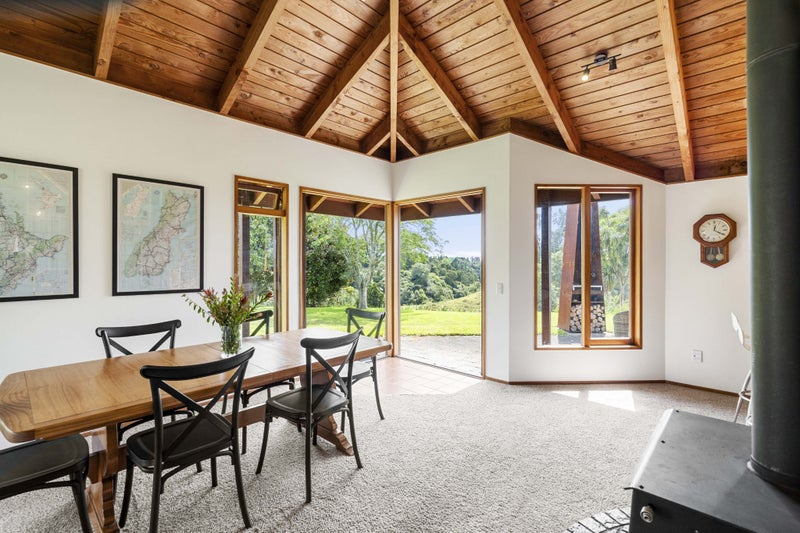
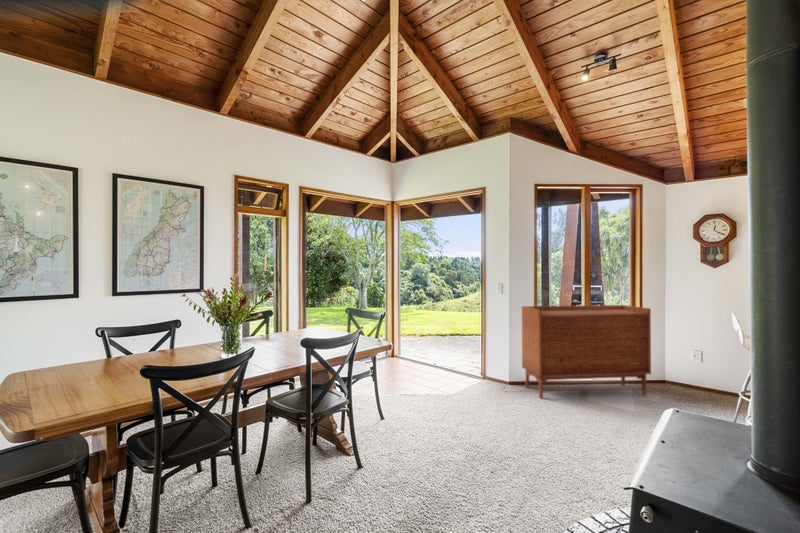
+ sideboard (584, 349)
